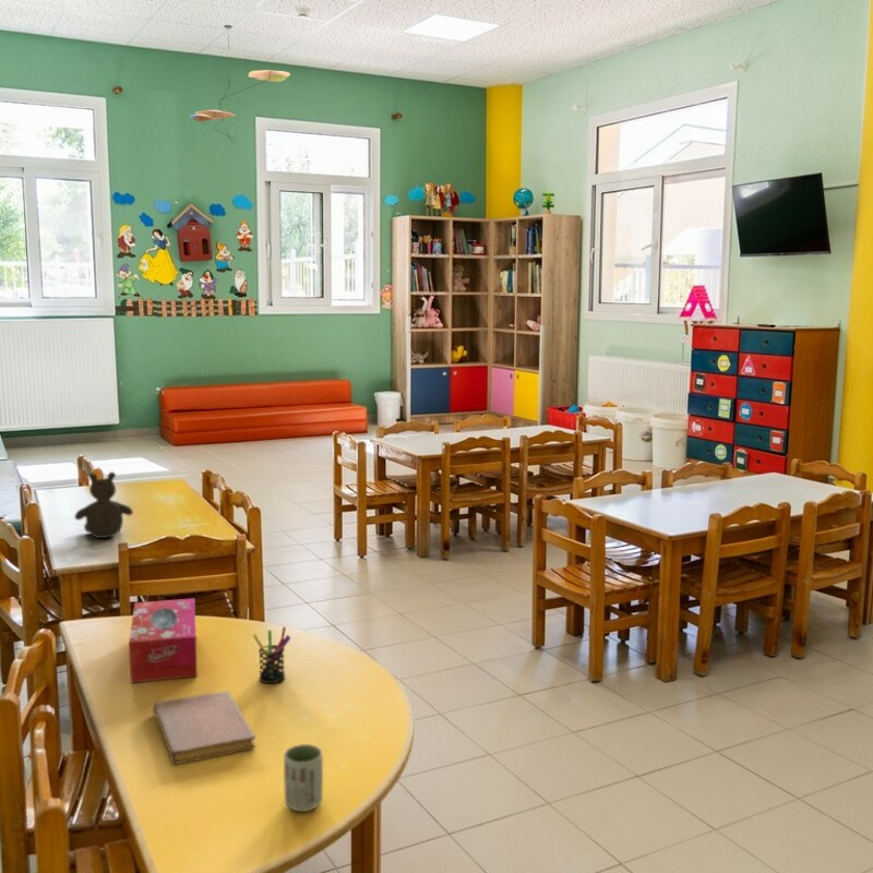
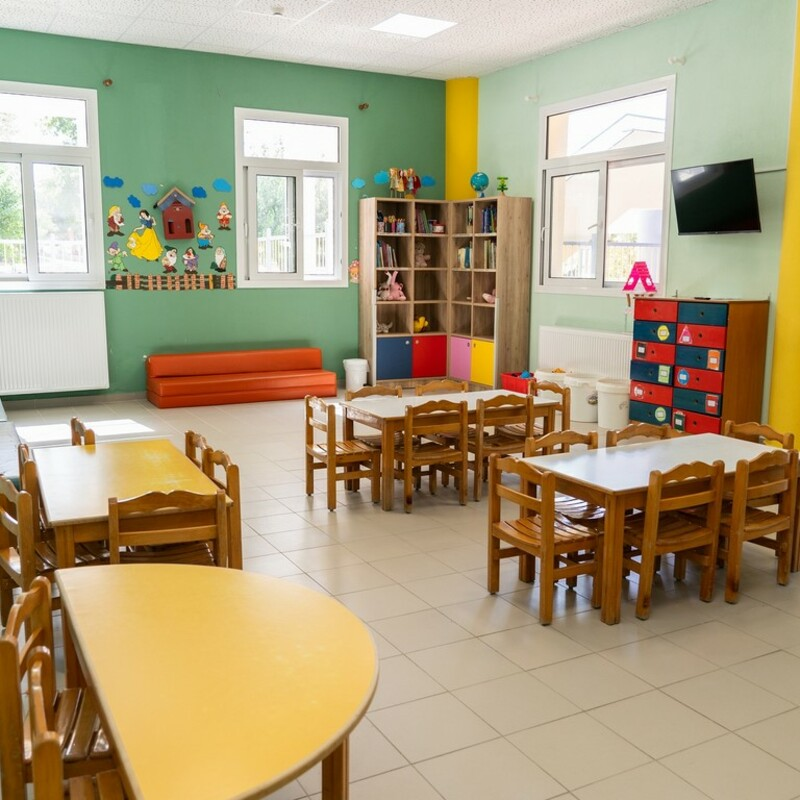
- teddy bear (103, 503)
- cup (303, 778)
- ceiling mobile (240, 91)
- notebook (202, 725)
- tissue box (164, 637)
- pen holder (273, 651)
